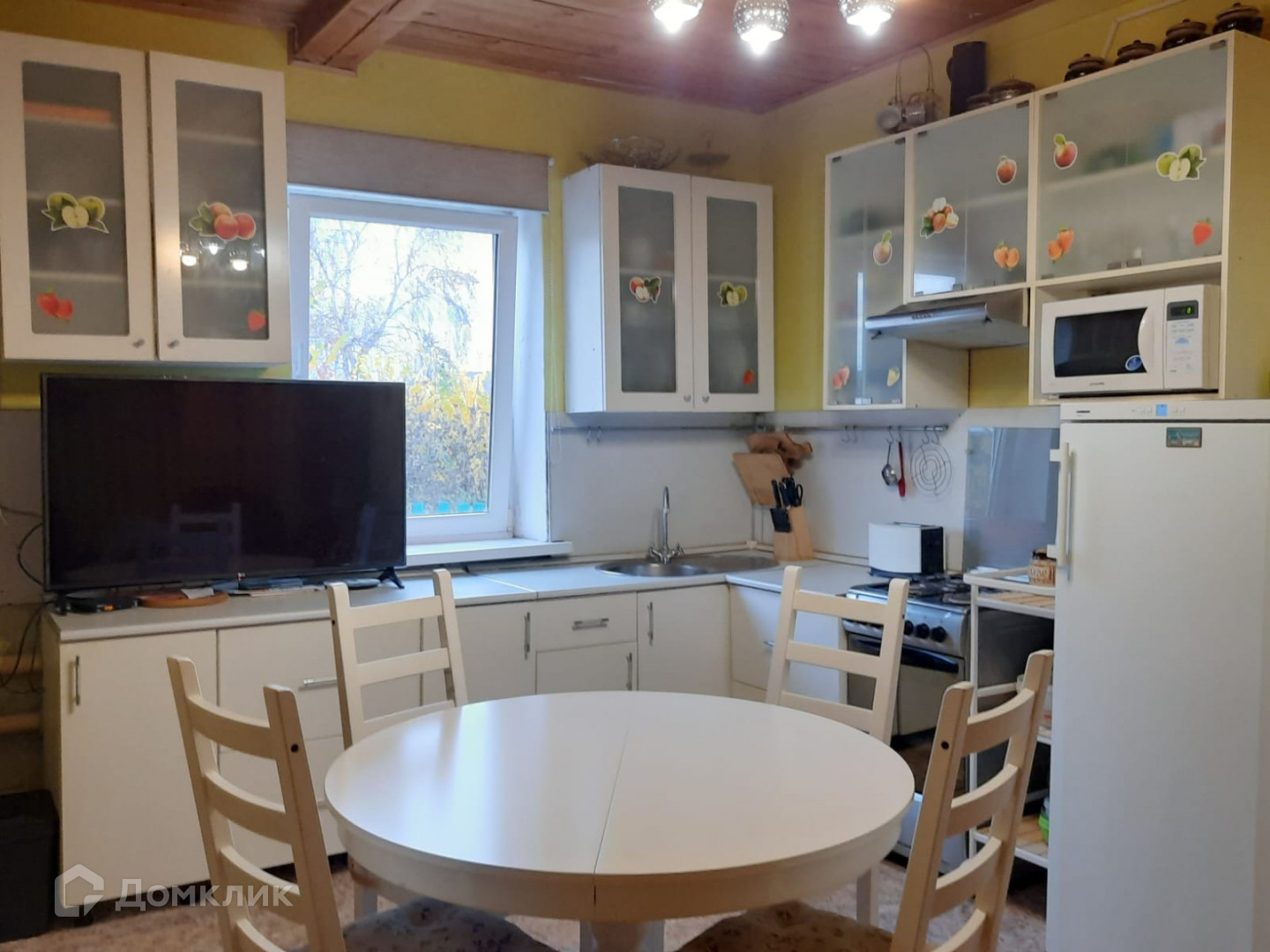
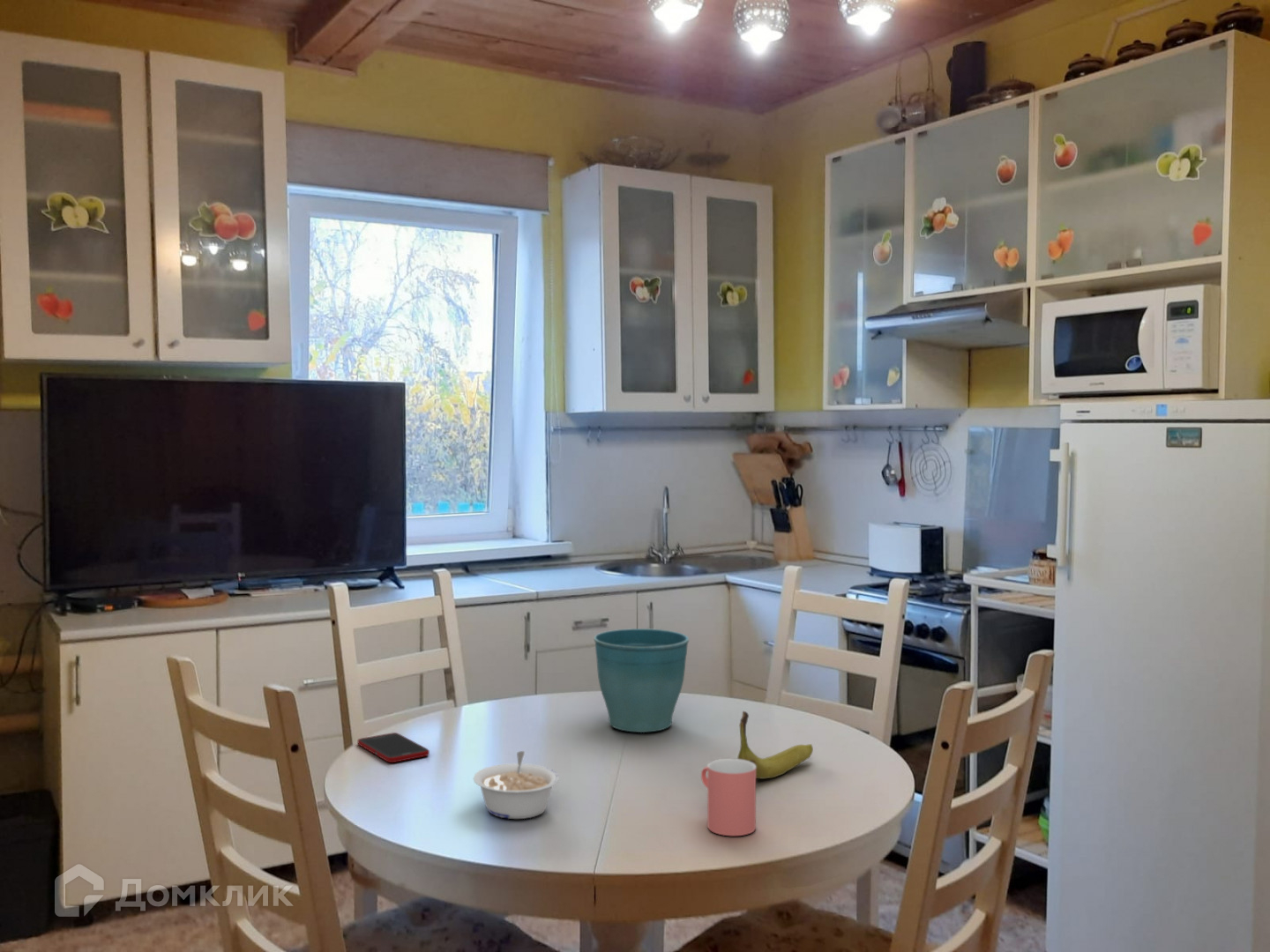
+ cell phone (392, 747)
+ cup (724, 793)
+ flower pot (641, 681)
+ banana (784, 750)
+ legume (514, 788)
